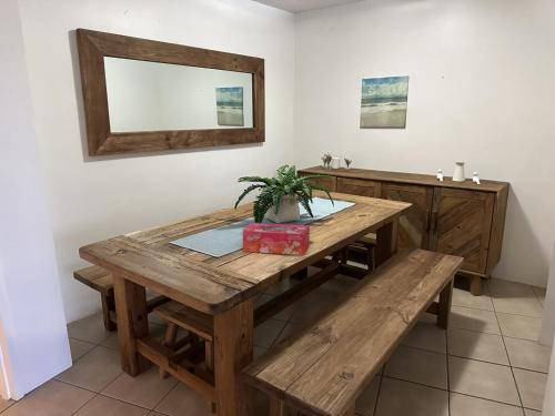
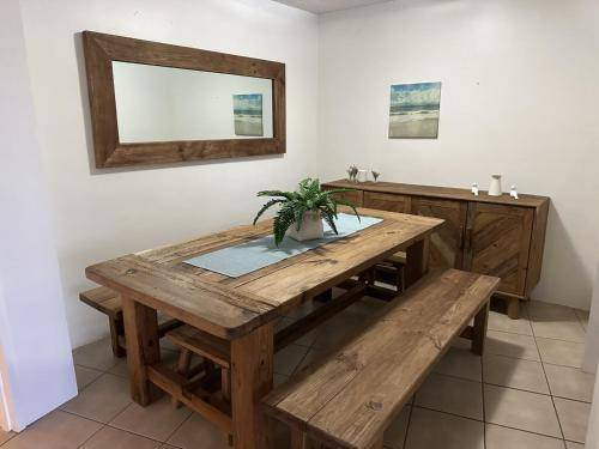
- tissue box (276, 237)
